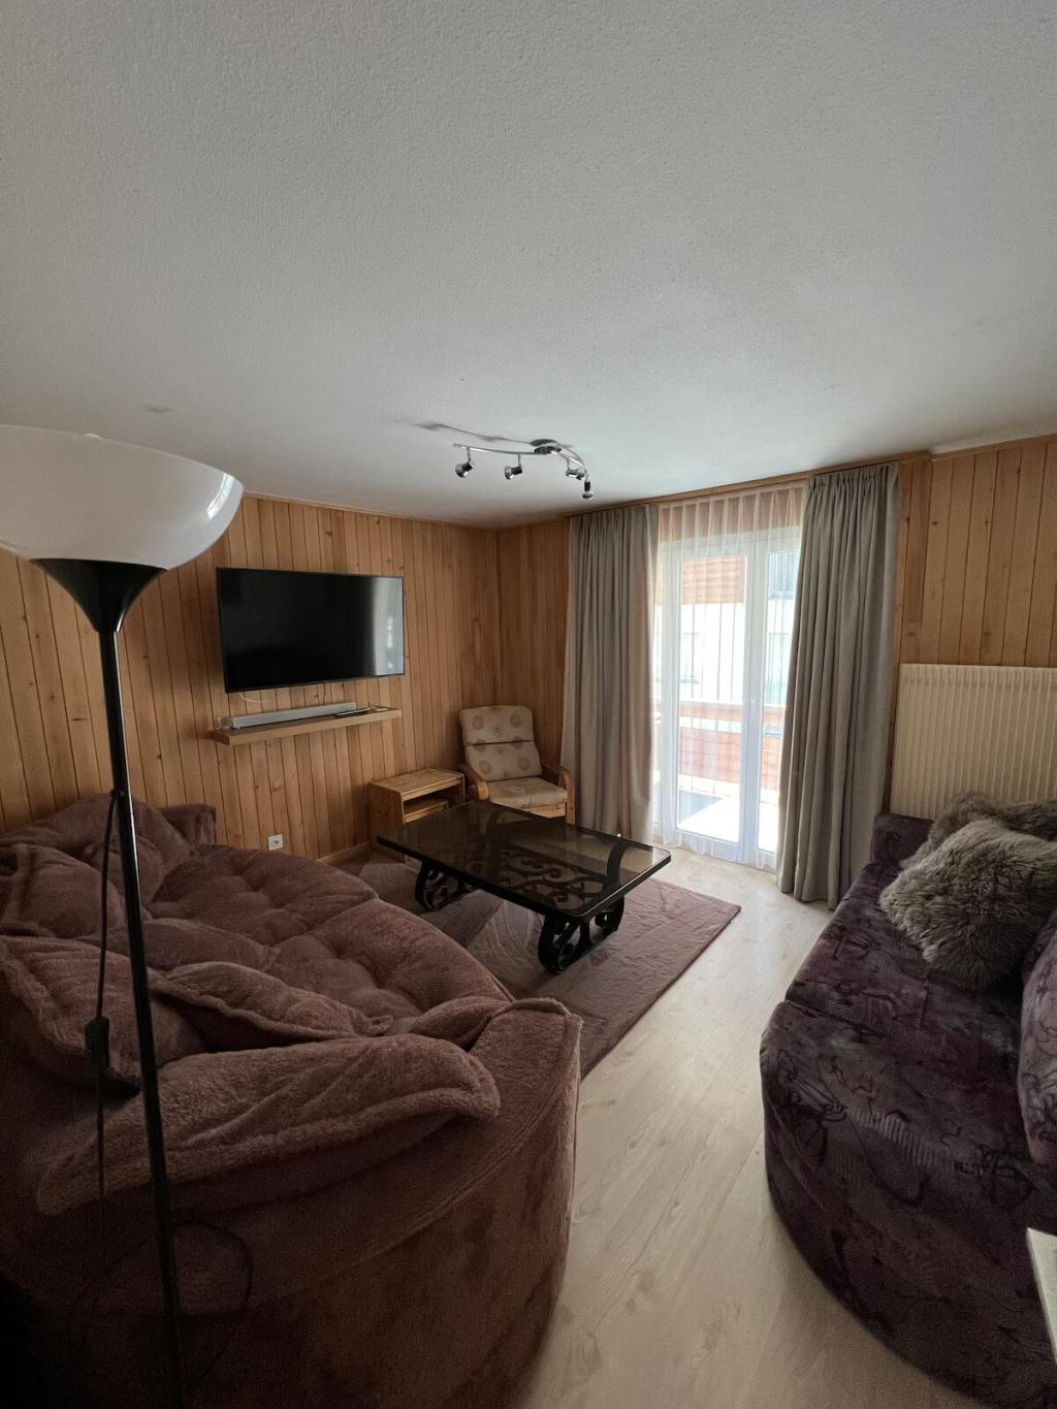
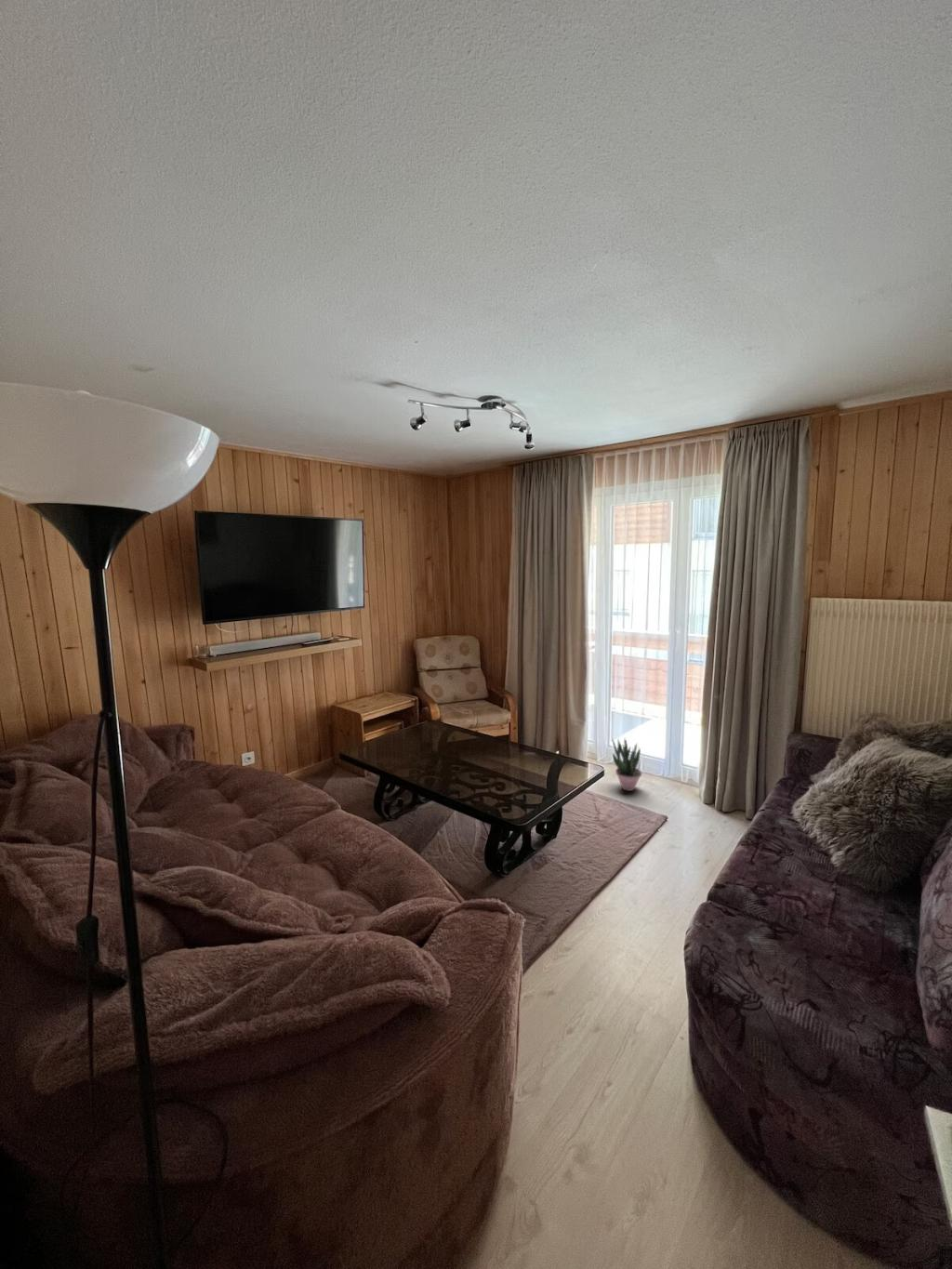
+ potted plant (626, 763)
